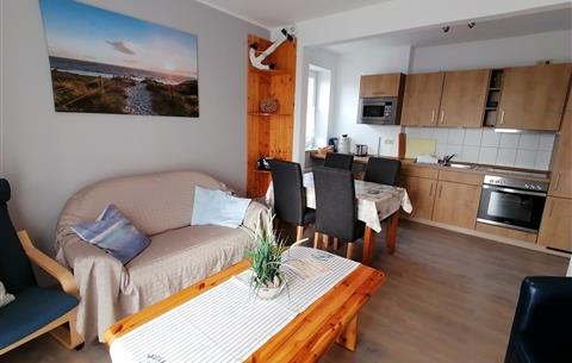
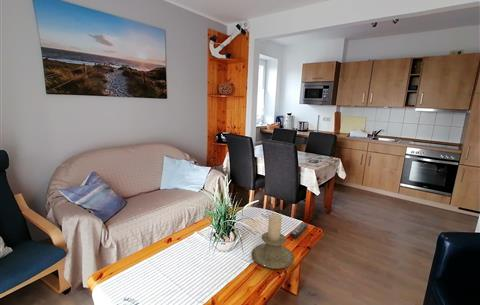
+ remote control (299, 229)
+ candle holder (273, 237)
